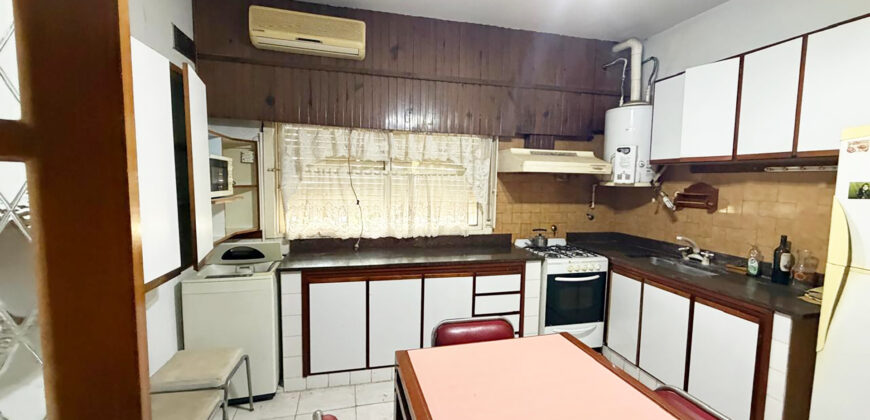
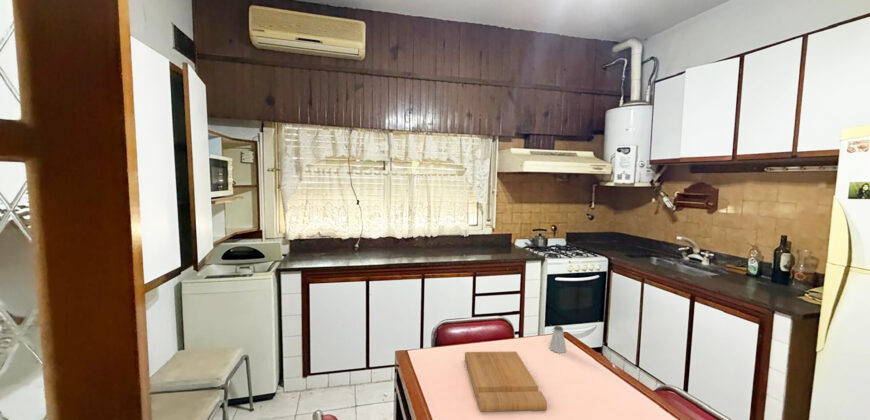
+ saltshaker (558, 338)
+ cutting board (500, 377)
